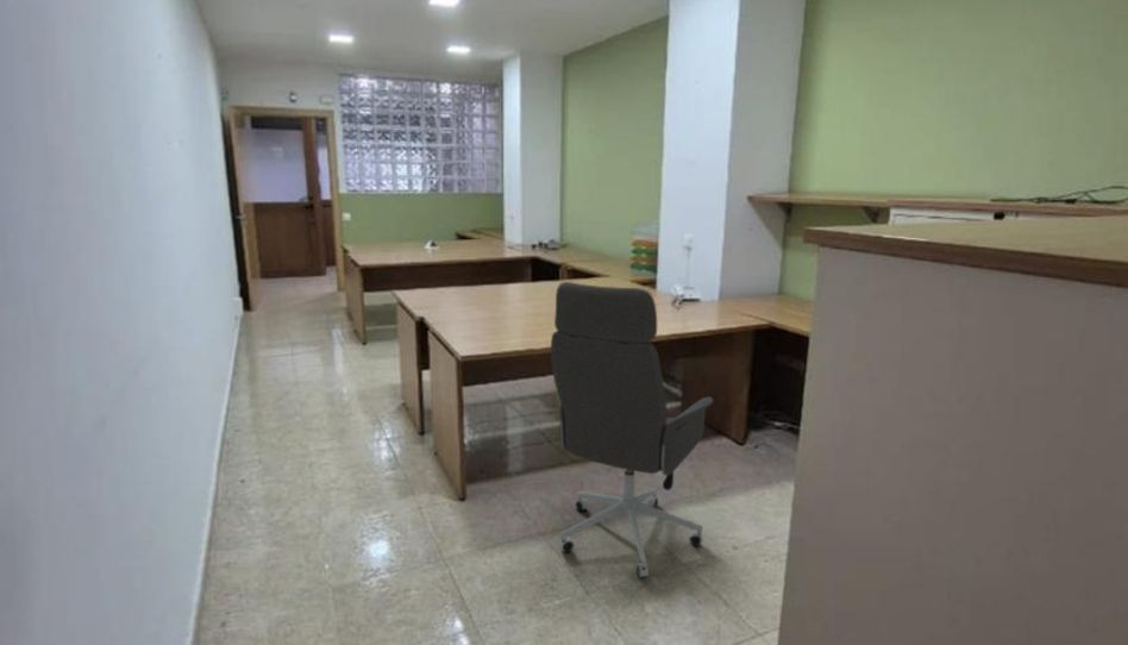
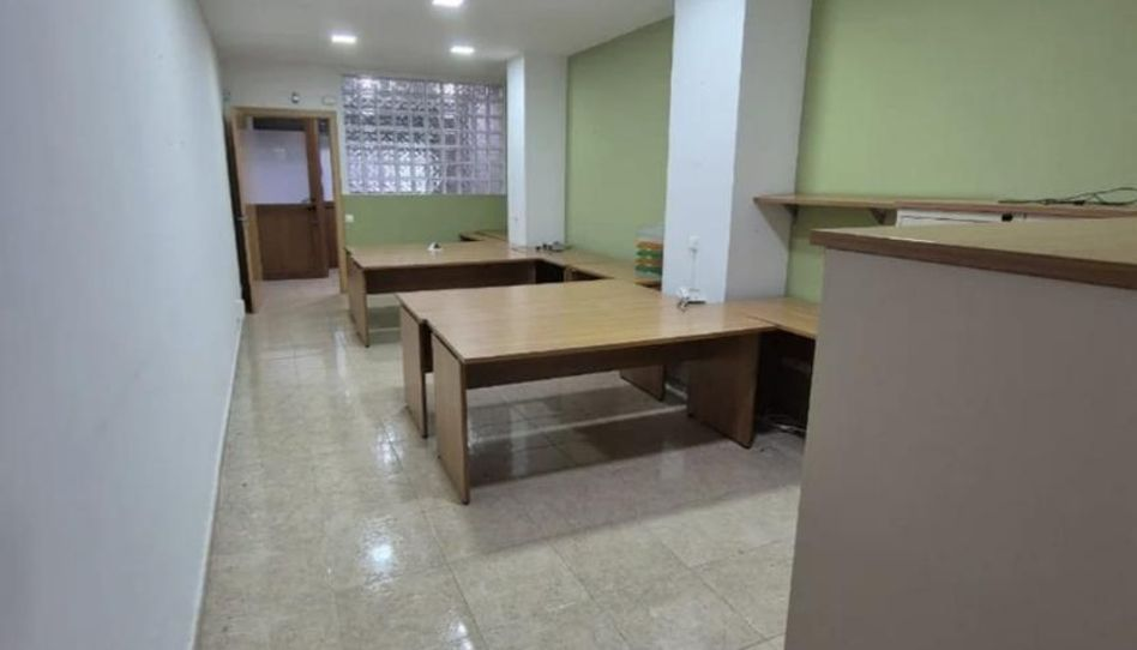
- office chair (628, 413)
